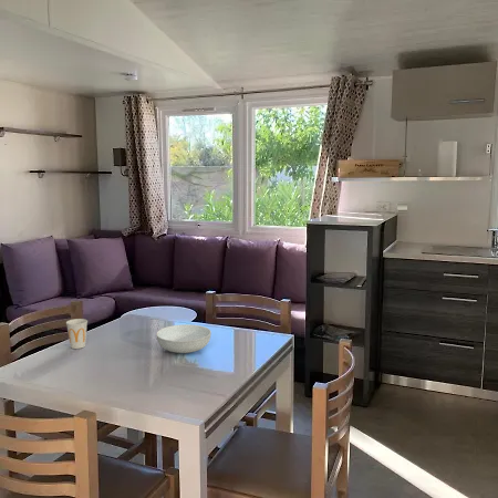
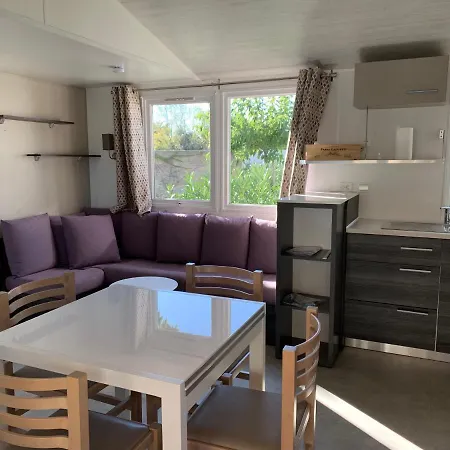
- serving bowl (184, 340)
- cup (76, 333)
